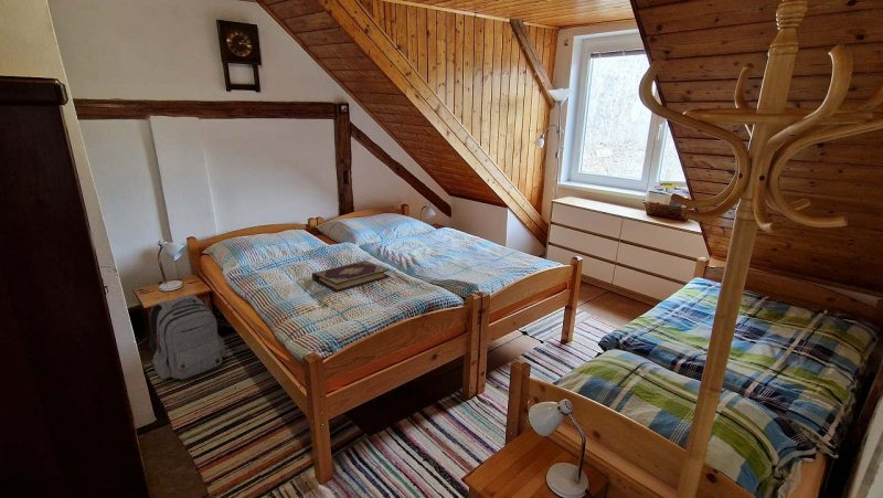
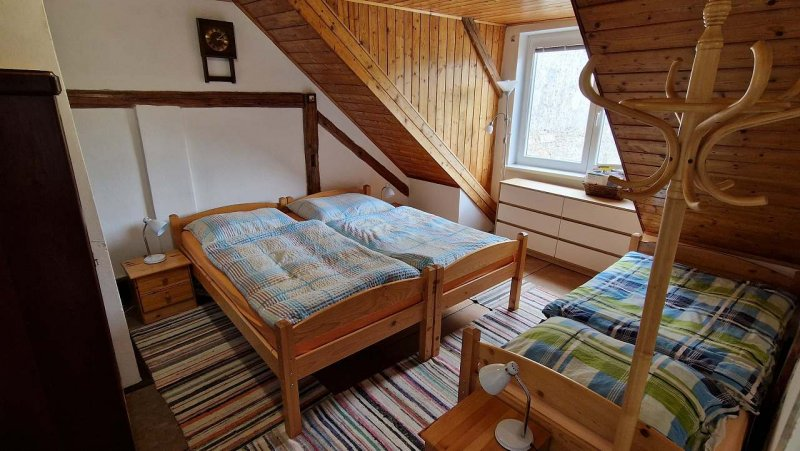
- backpack (187, 331)
- book (351, 274)
